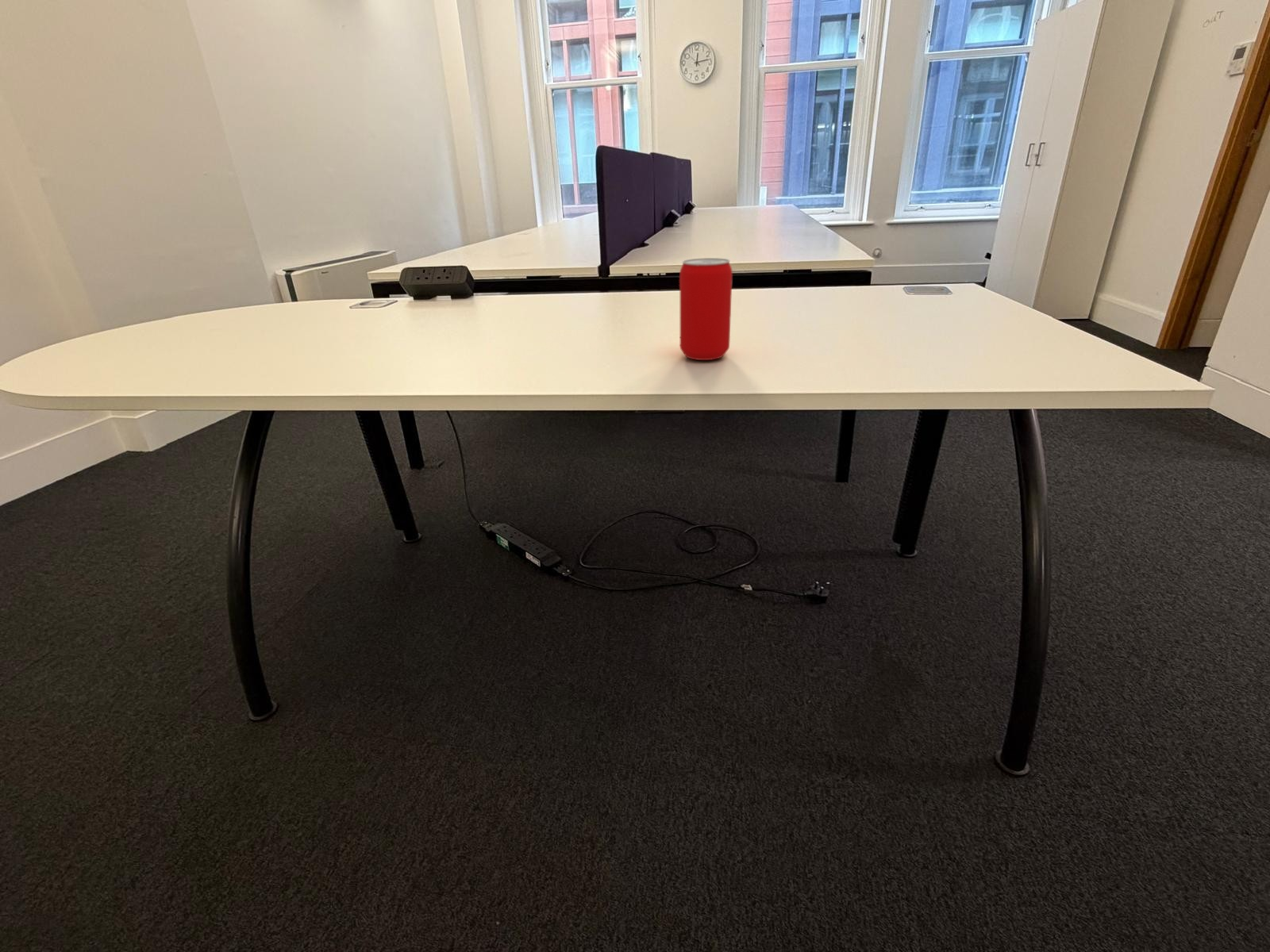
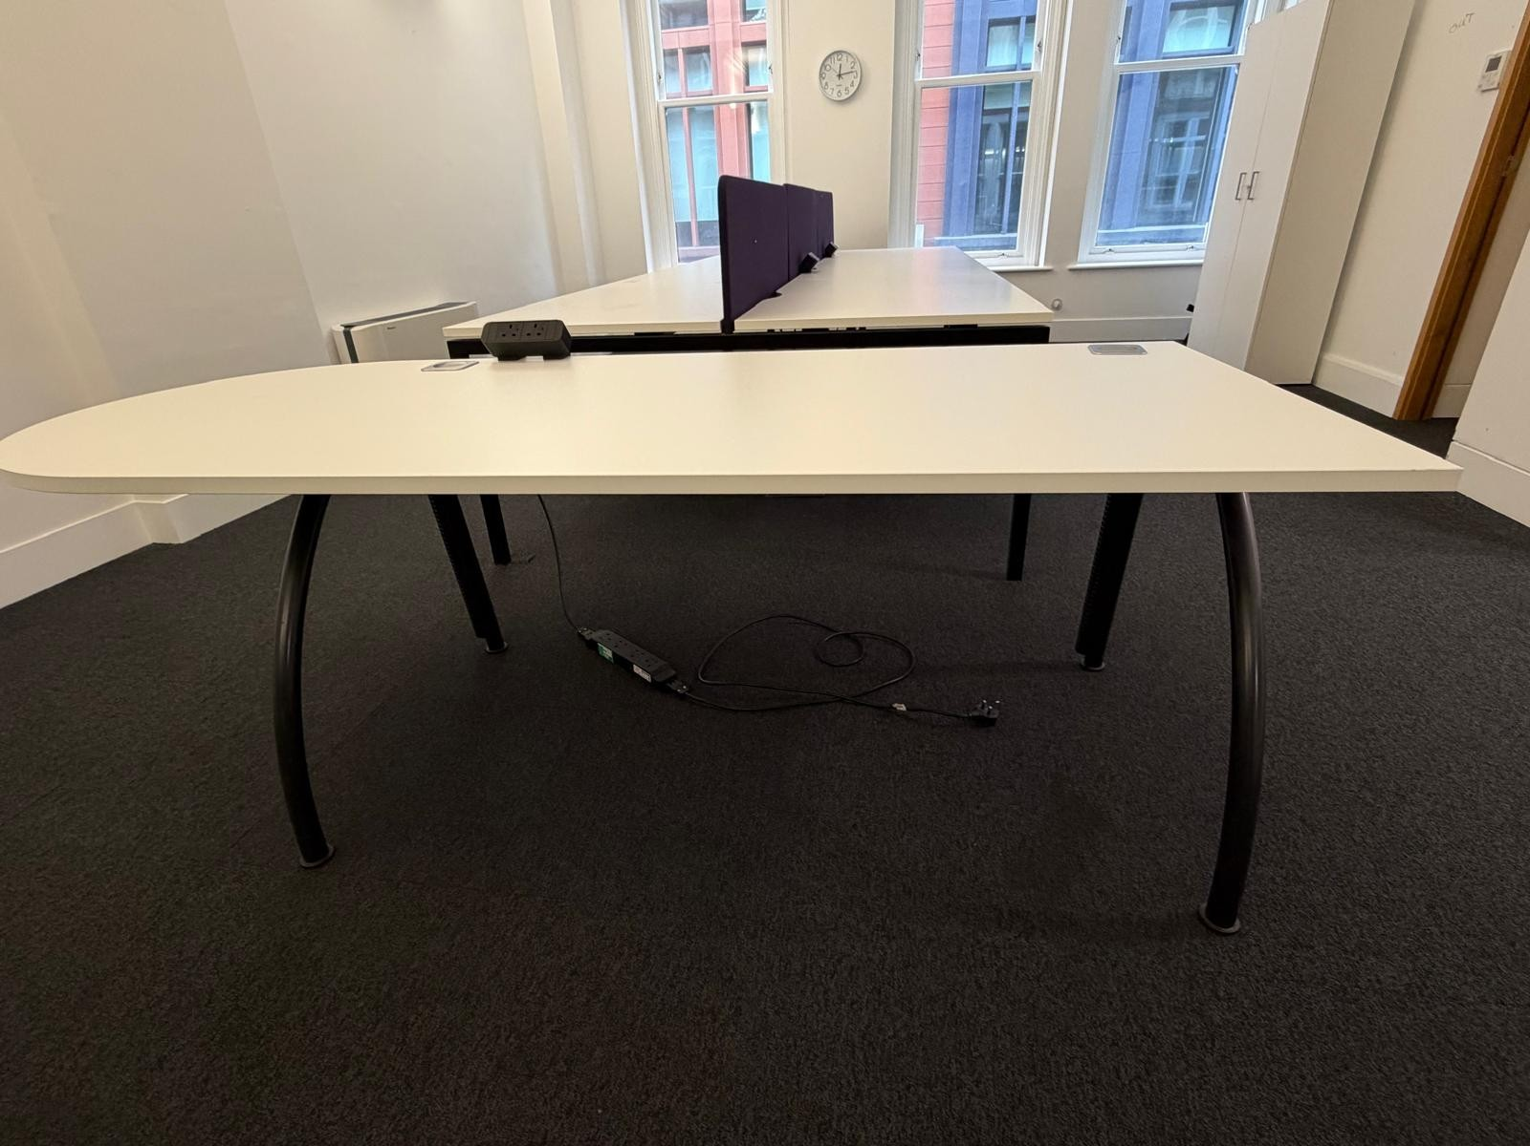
- beverage can (705, 309)
